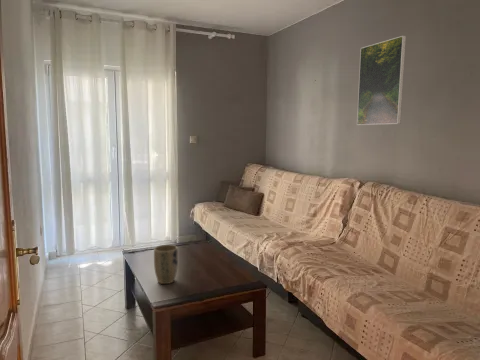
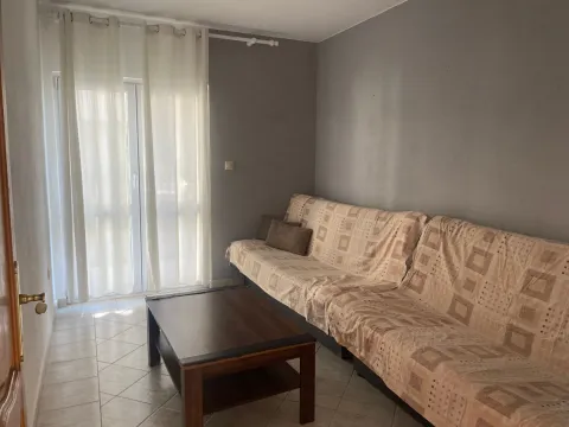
- plant pot (166, 264)
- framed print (379, 84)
